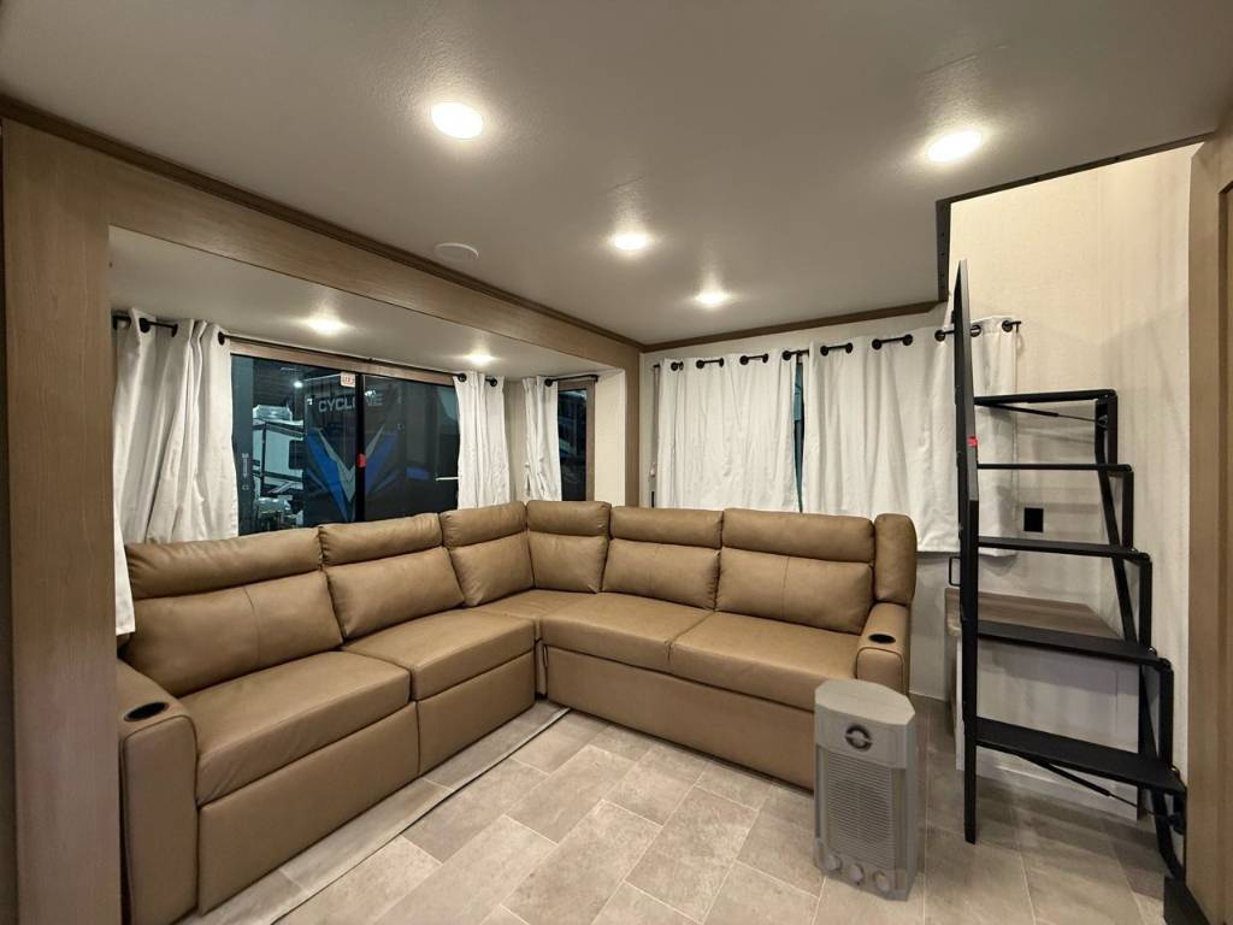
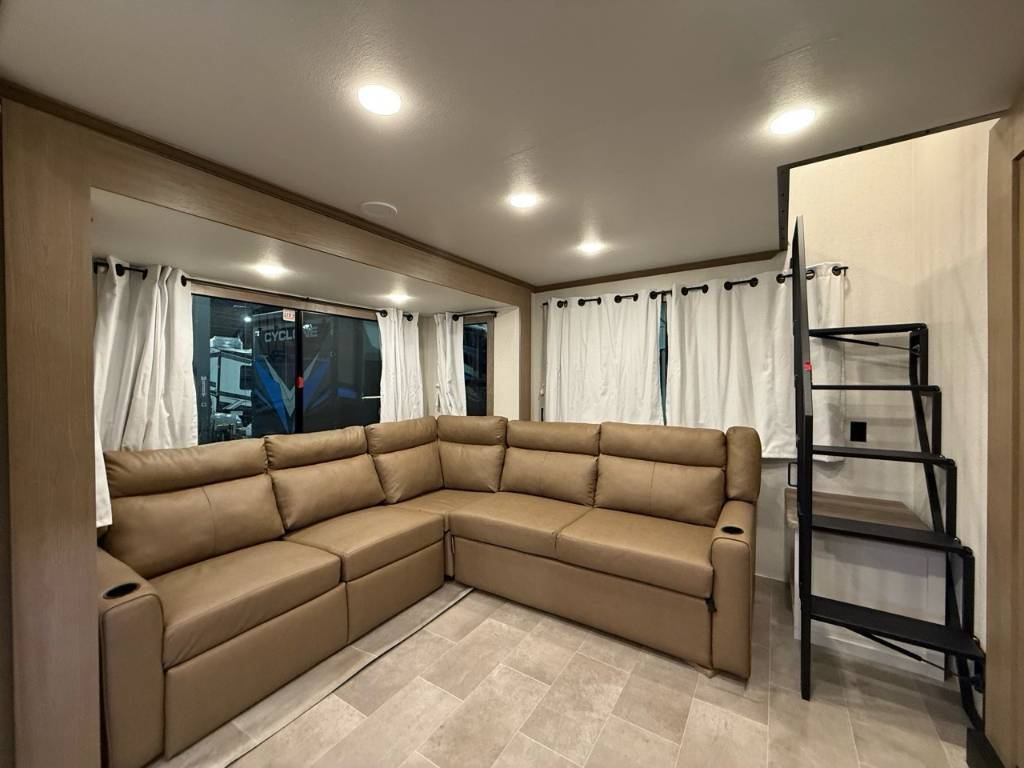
- air purifier (863, 774)
